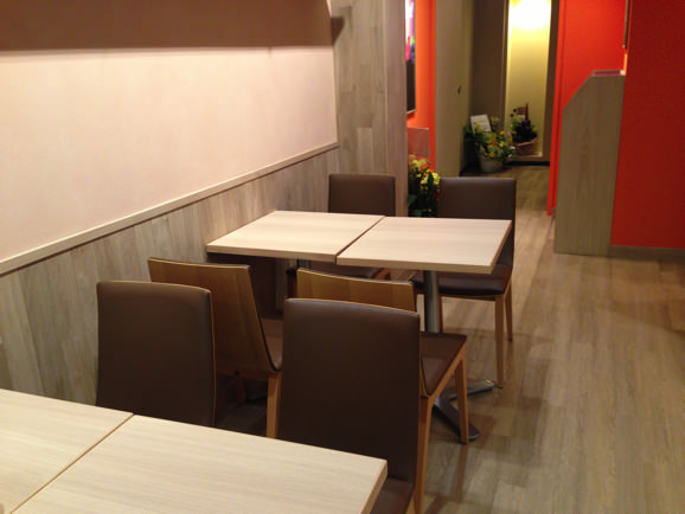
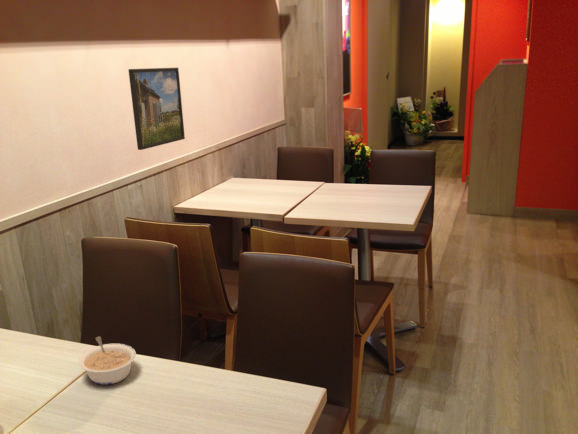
+ legume (106, 363)
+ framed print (158, 106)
